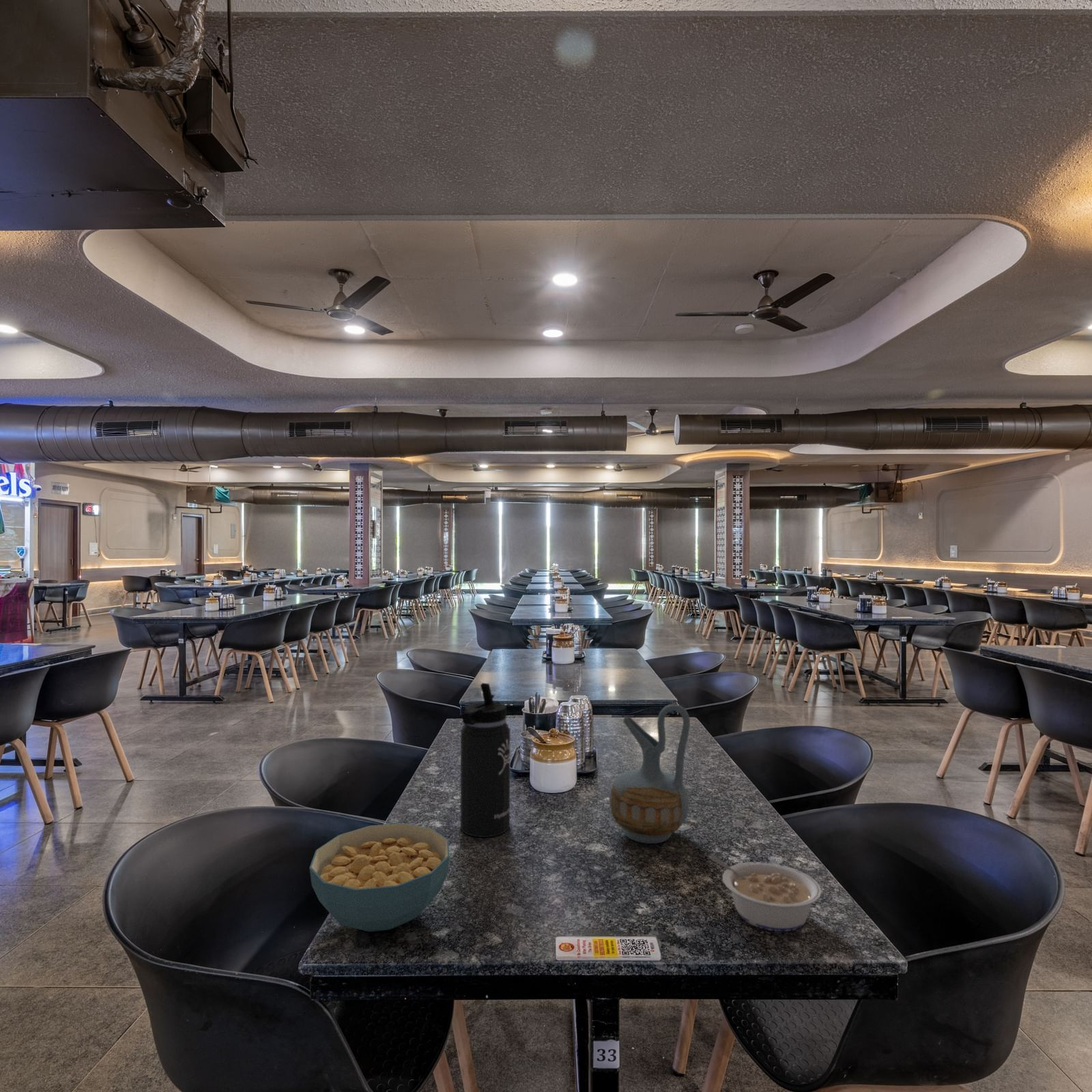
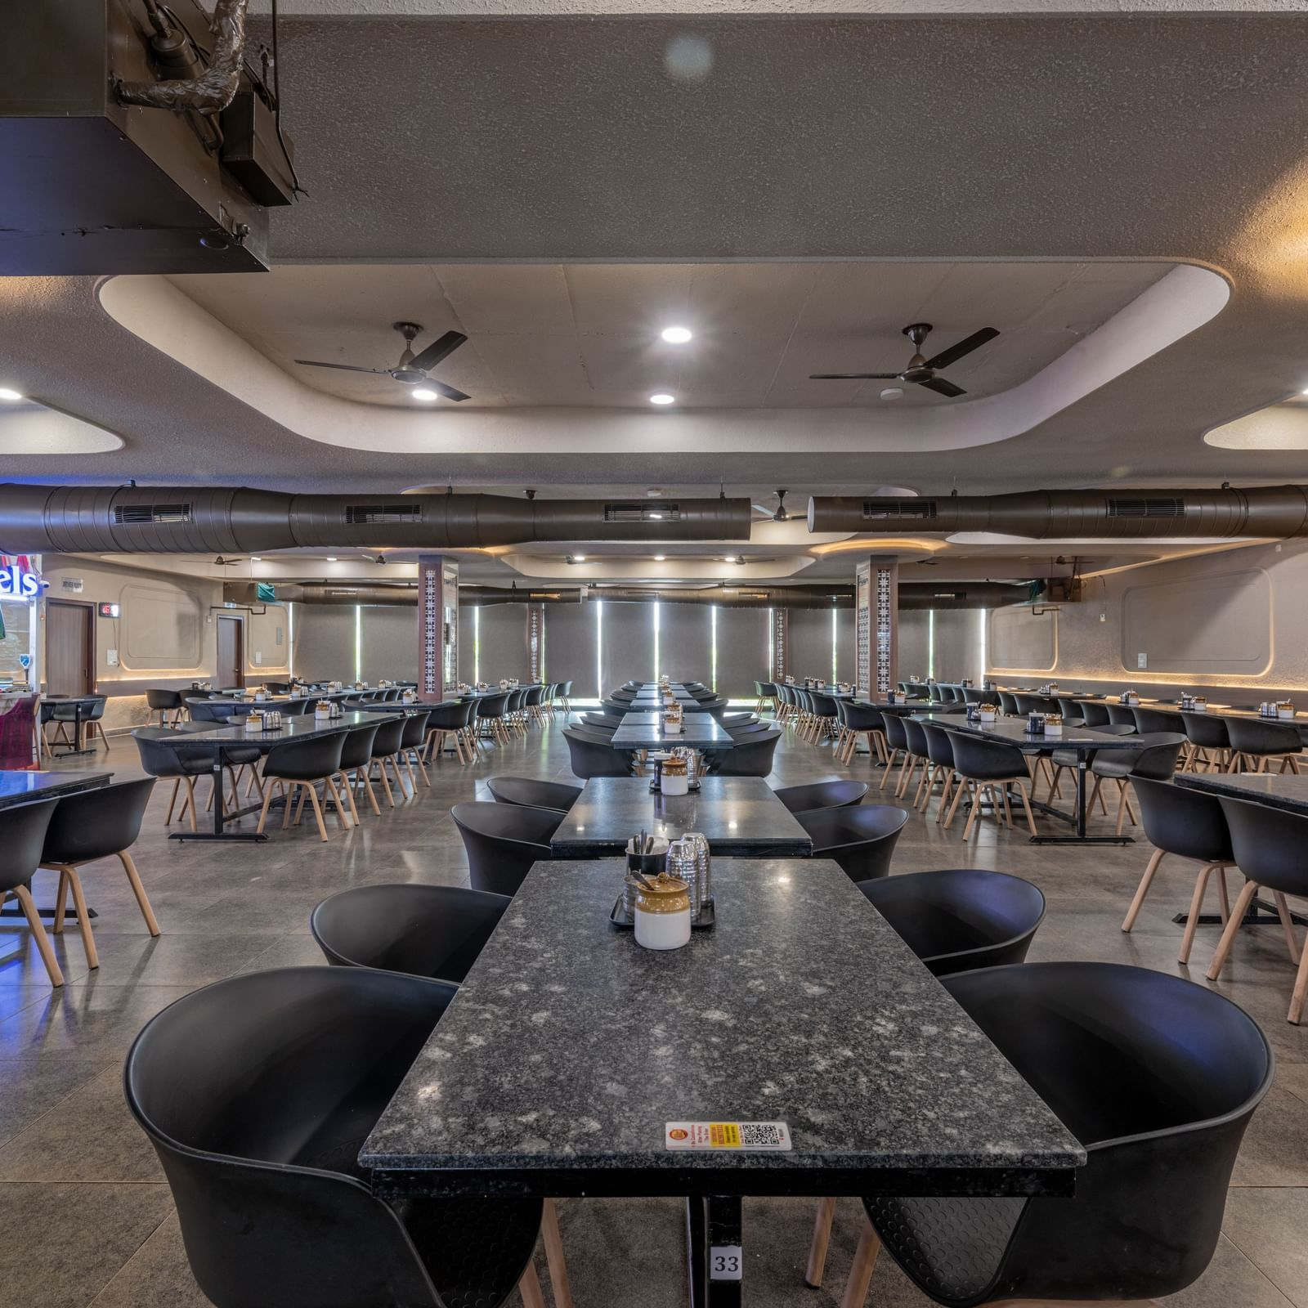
- legume (766, 895)
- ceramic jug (648, 768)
- cereal bowl (382, 886)
- thermos bottle (482, 756)
